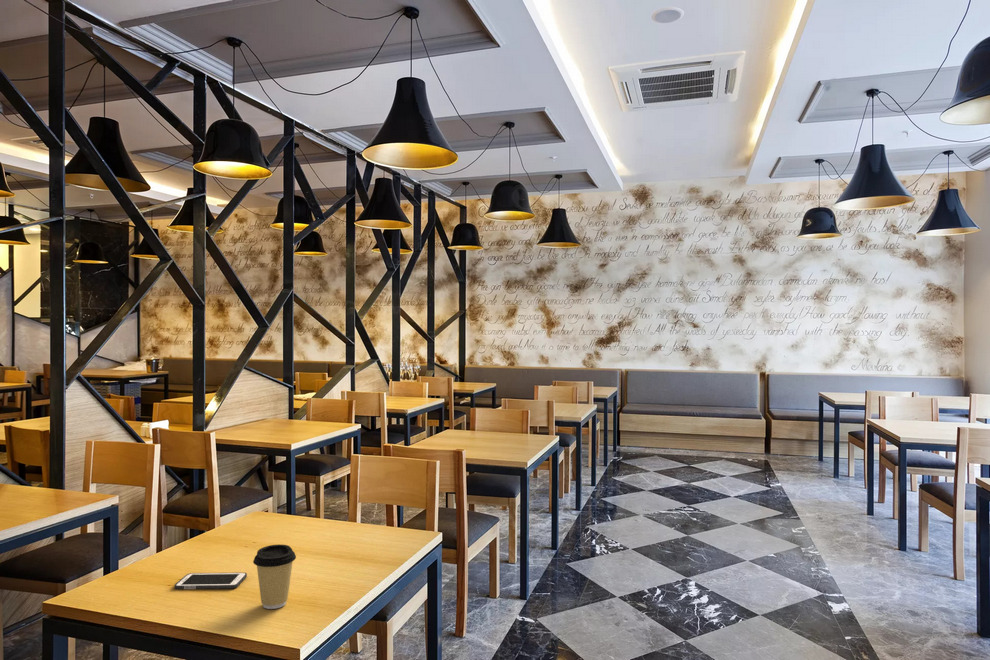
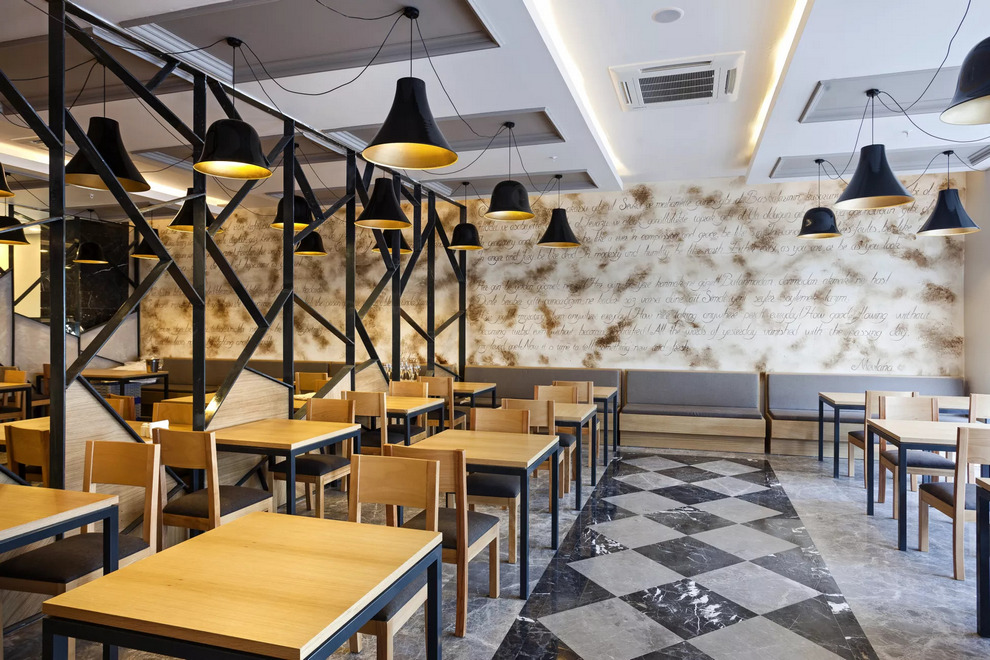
- cell phone (211, 580)
- coffee cup (274, 577)
